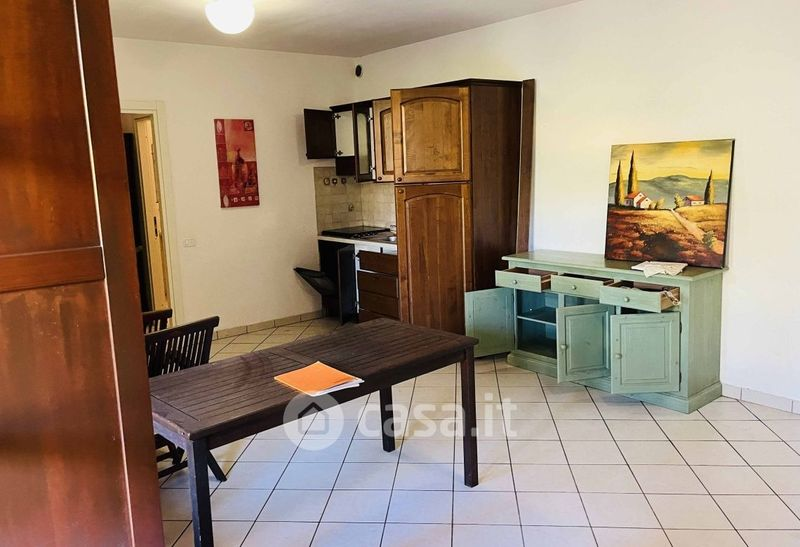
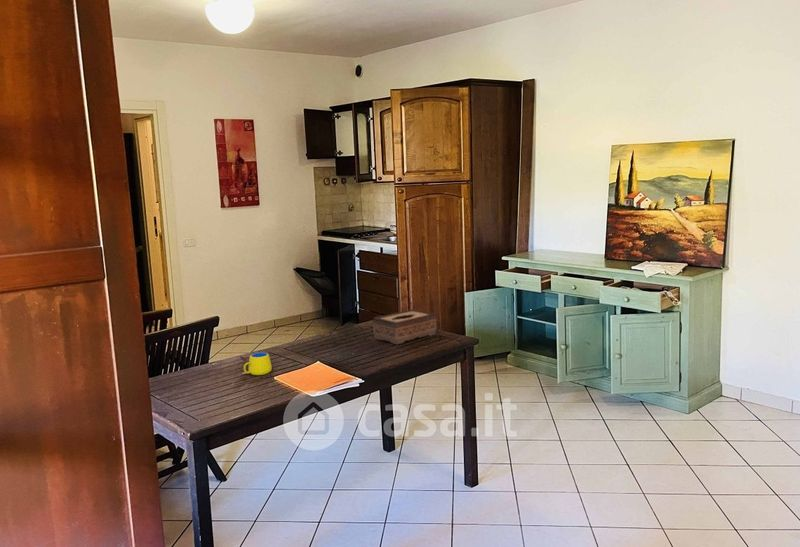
+ tissue box (405, 326)
+ mug (256, 364)
